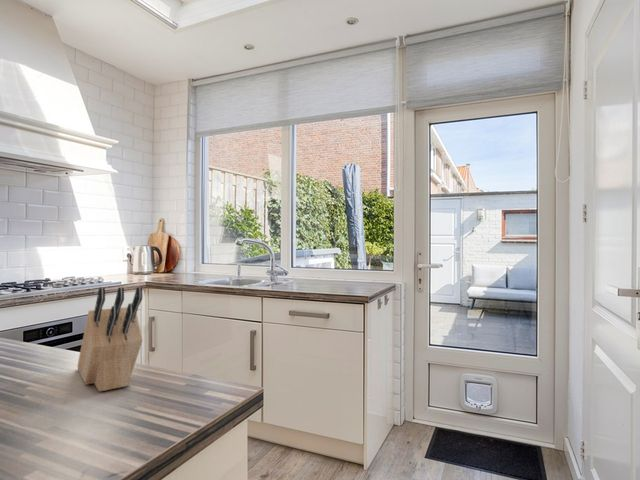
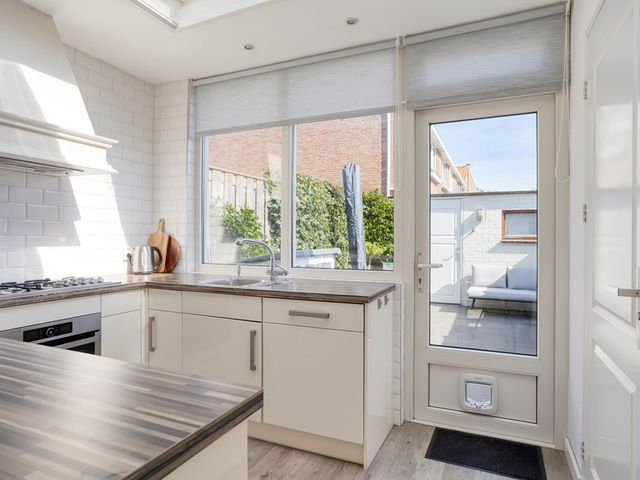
- knife block (109, 331)
